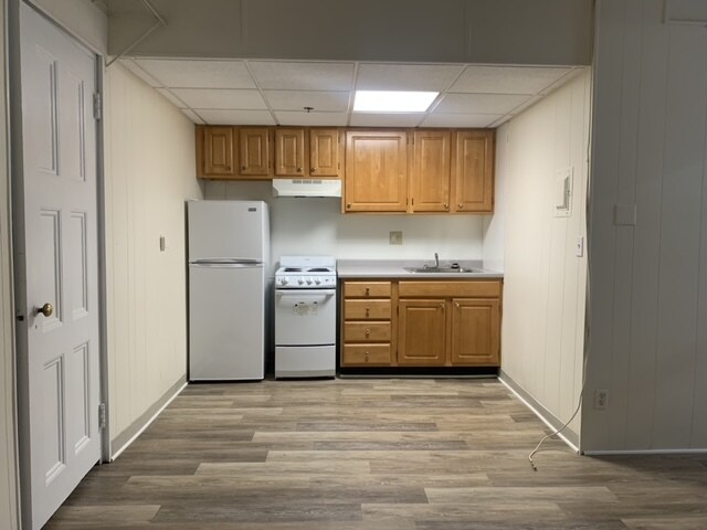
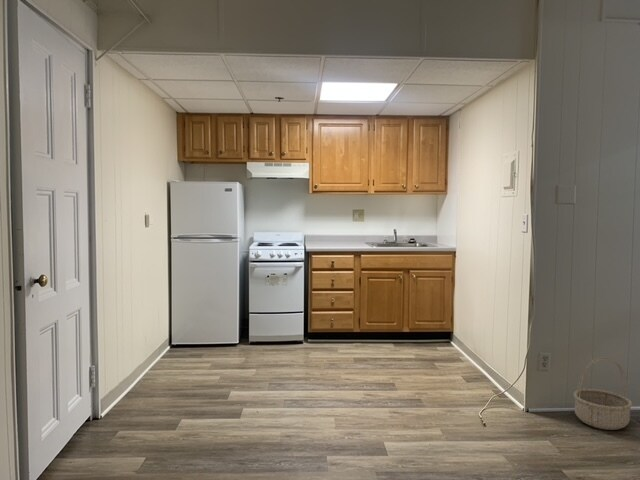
+ basket (602, 390)
